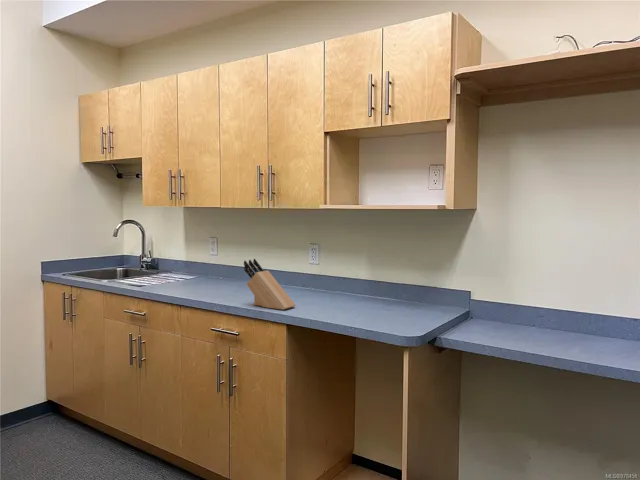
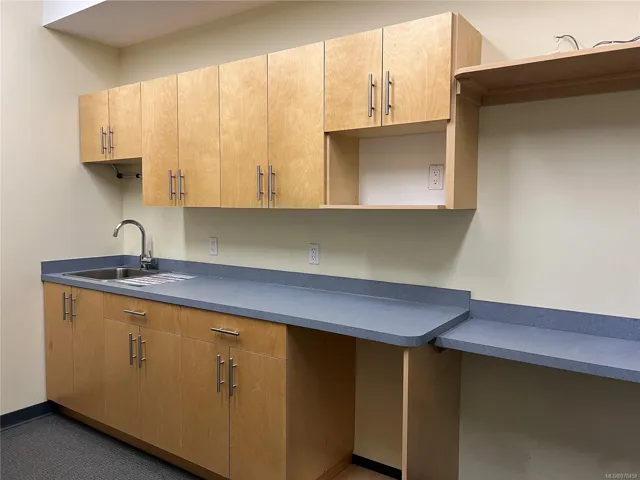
- knife block (267, 283)
